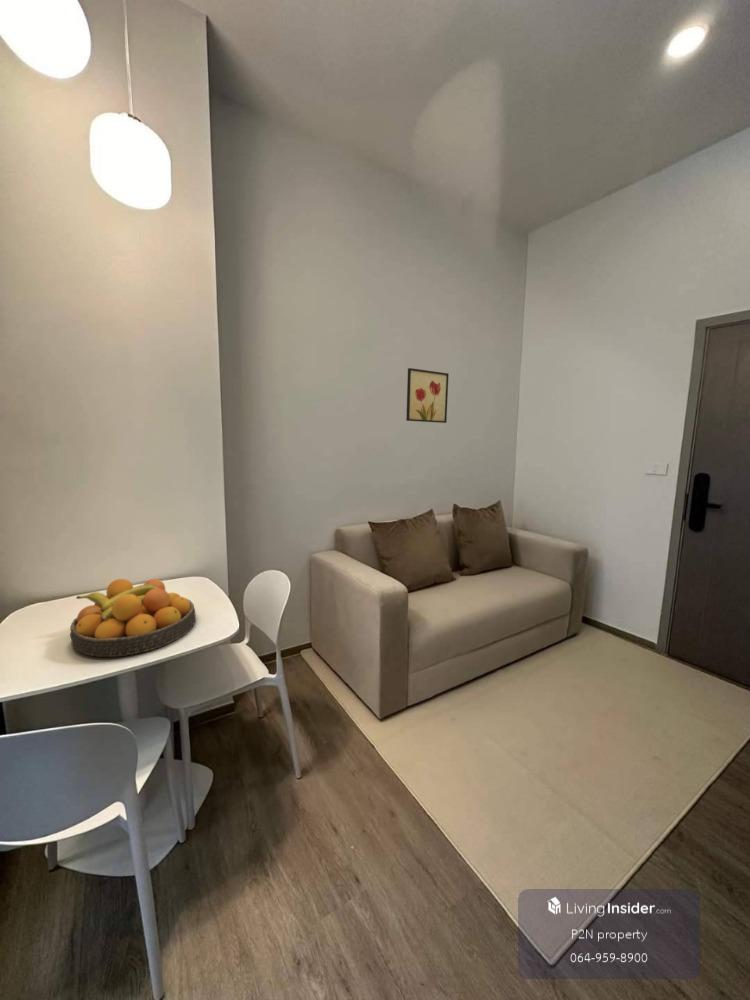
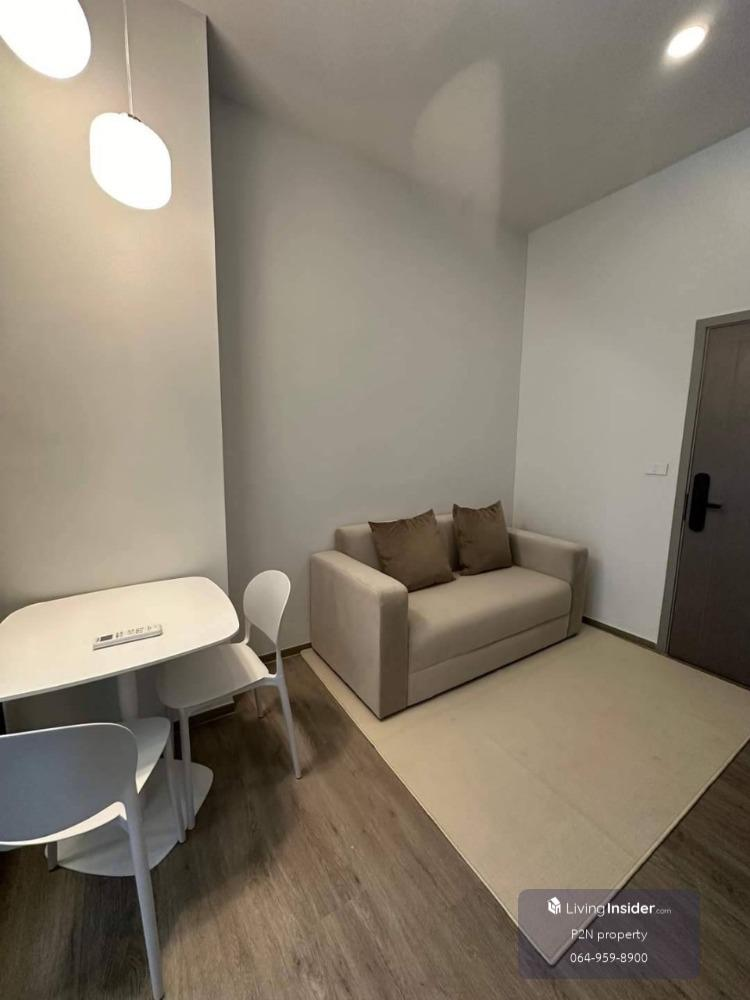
- wall art (427, 396)
- fruit bowl (136, 607)
